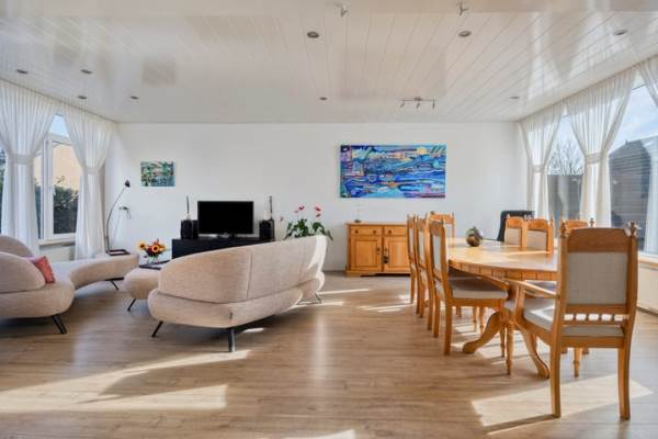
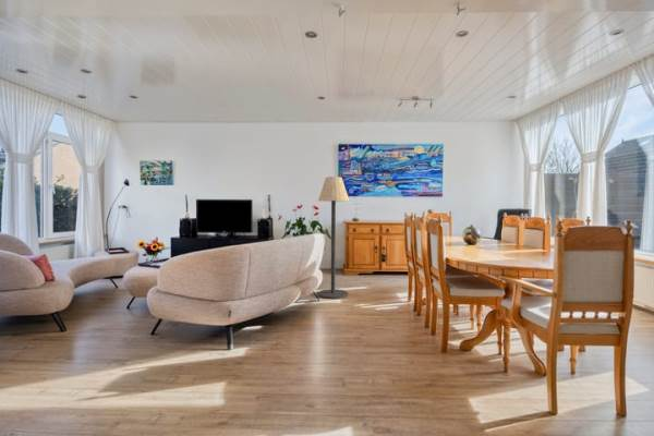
+ floor lamp (332, 235)
